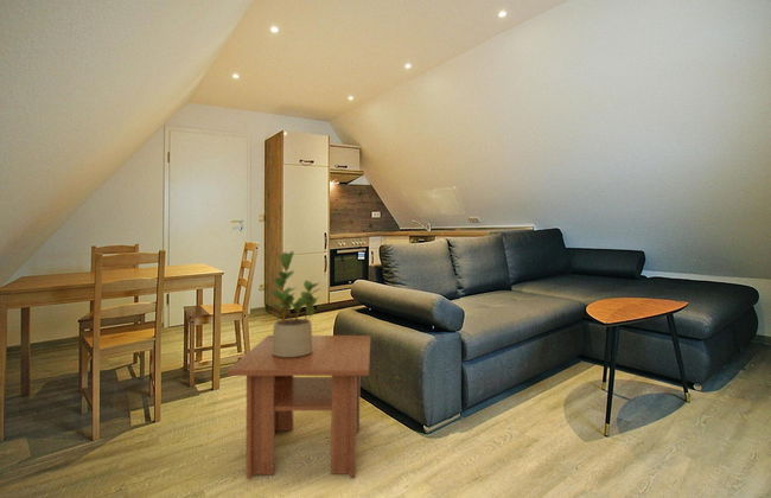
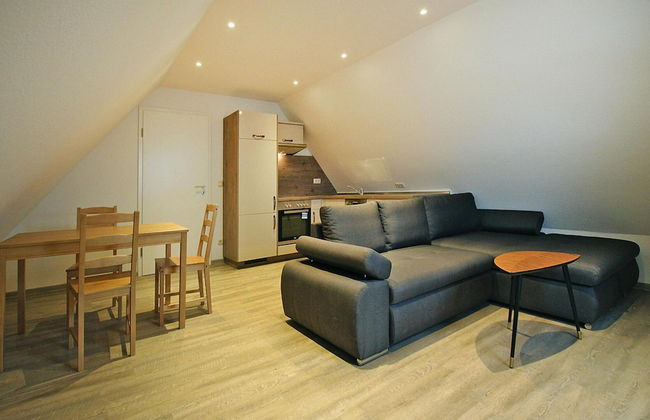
- coffee table (310, 398)
- potted plant (299, 301)
